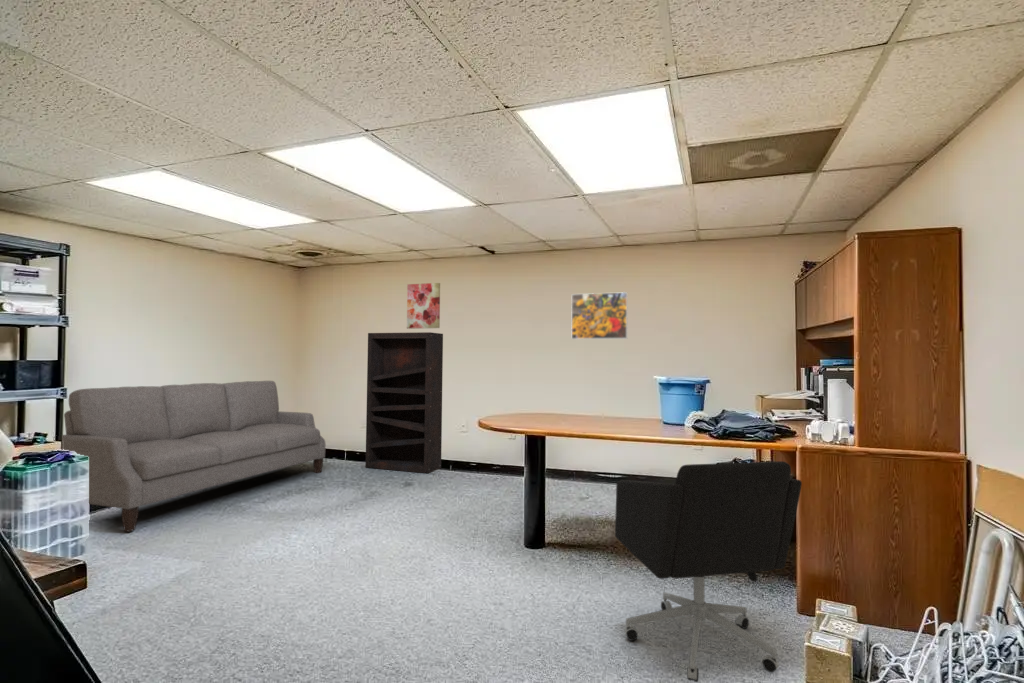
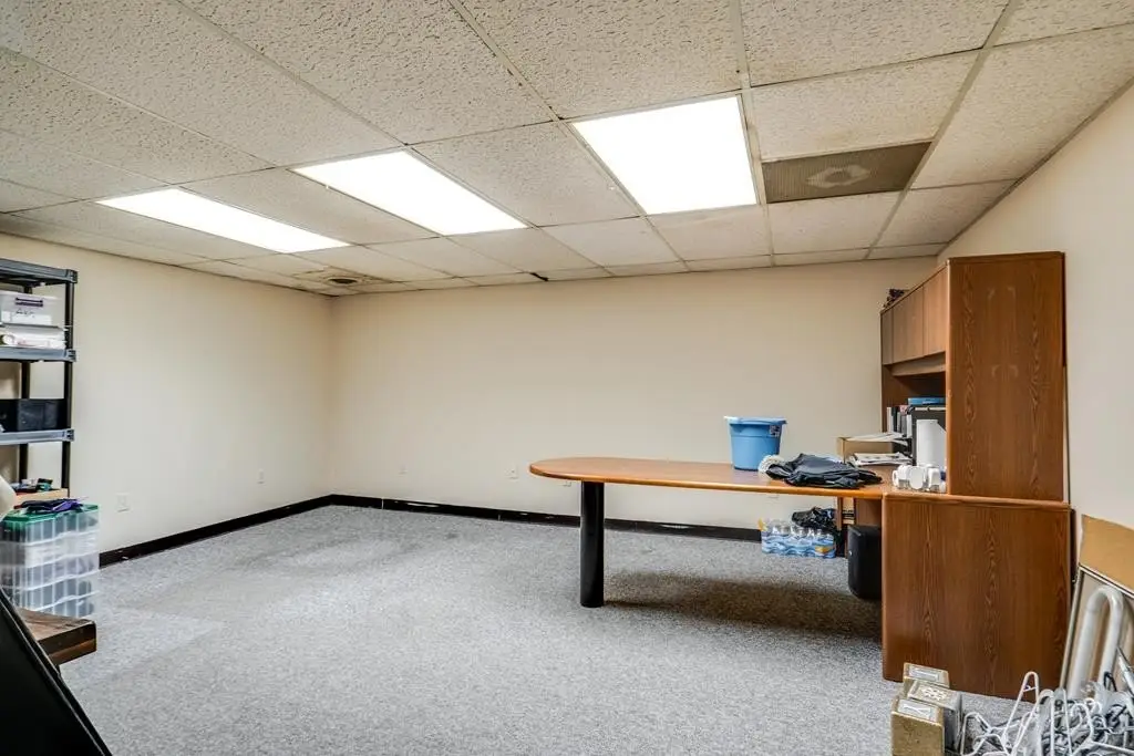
- sofa (213, 438)
- office chair (698, 546)
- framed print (599, 316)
- wall art (423, 305)
- bookshelf (404, 400)
